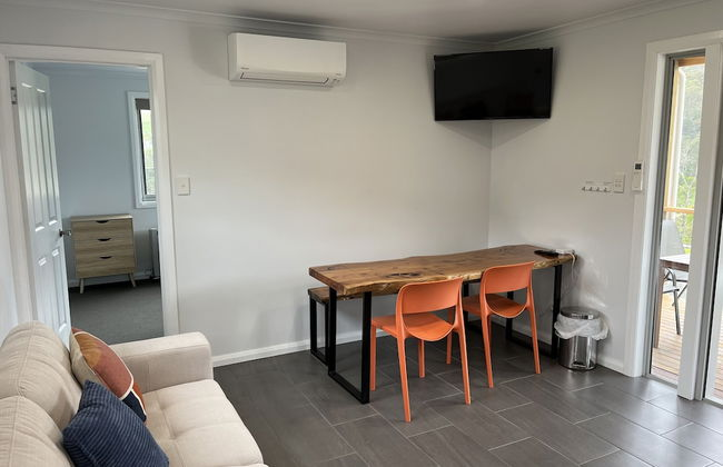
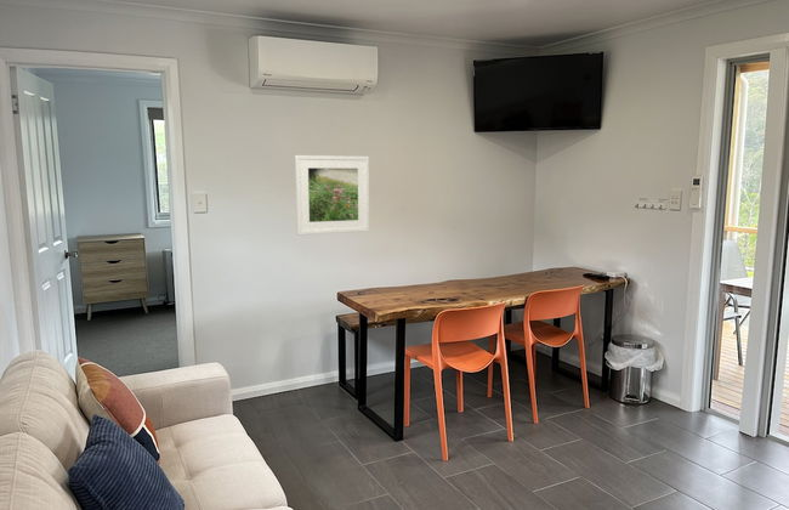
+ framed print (333, 194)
